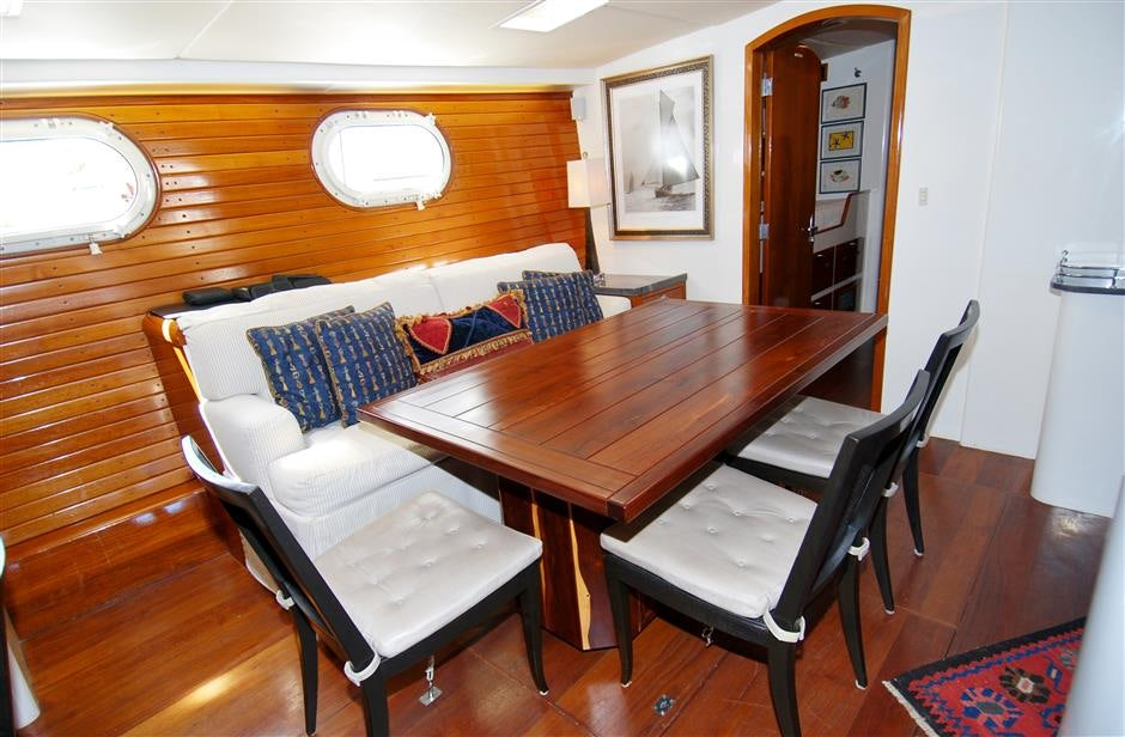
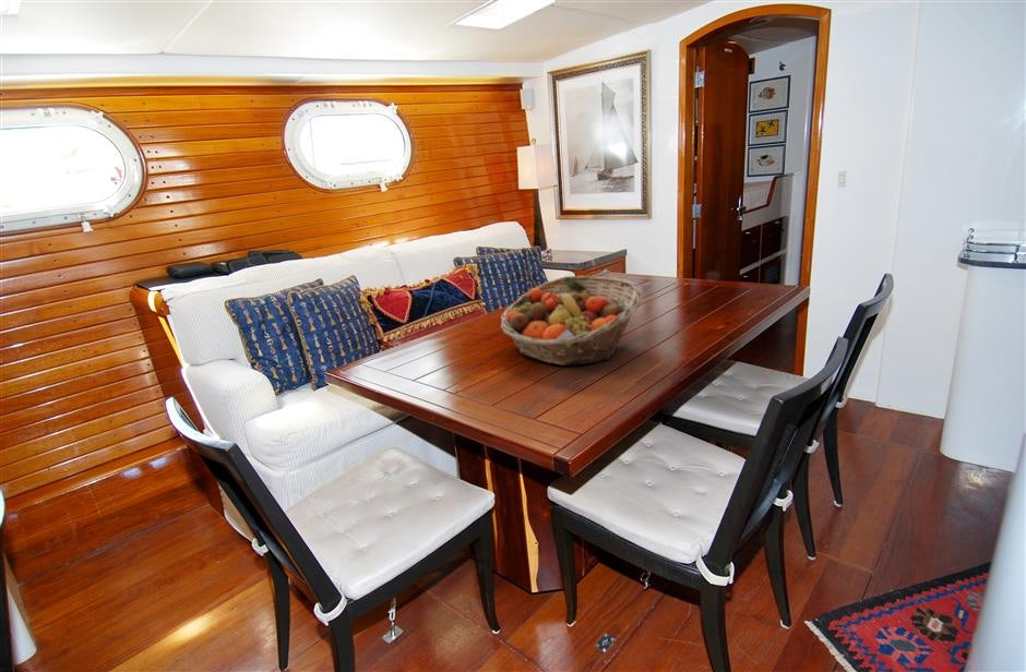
+ fruit basket (569, 317)
